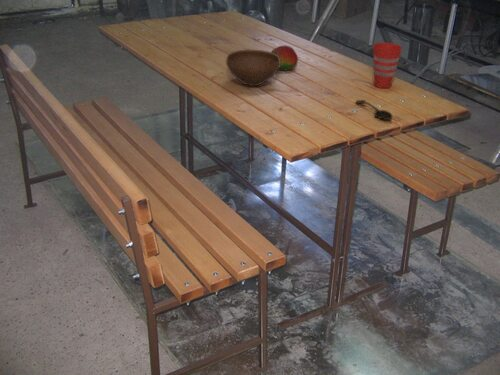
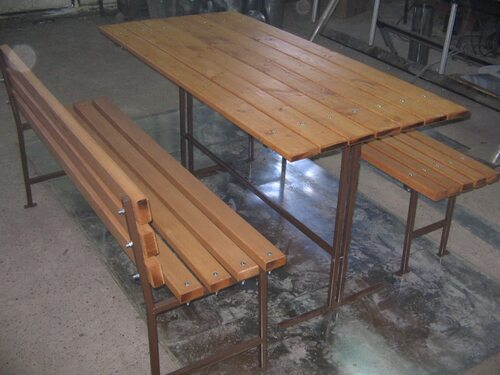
- fruit (283, 58)
- bowl (252, 71)
- cup (385, 66)
- spoon (373, 108)
